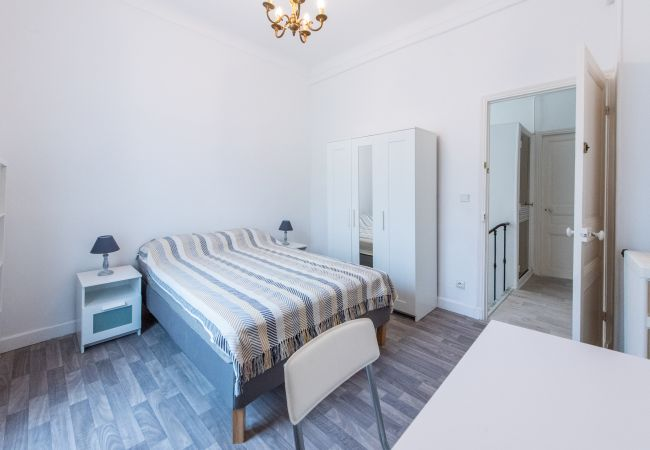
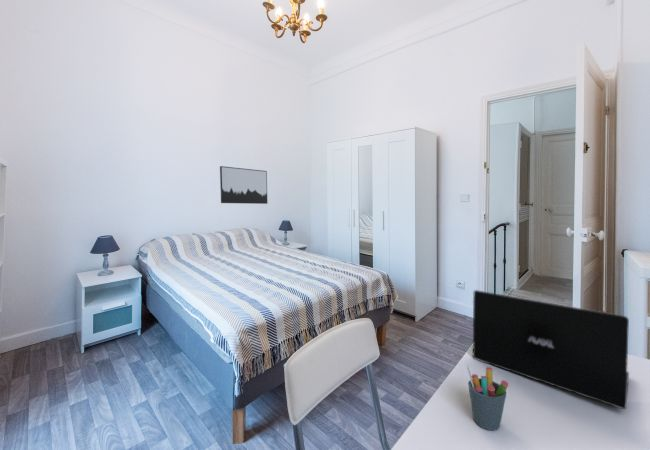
+ laptop (547, 330)
+ pen holder (486, 395)
+ wall art (245, 186)
